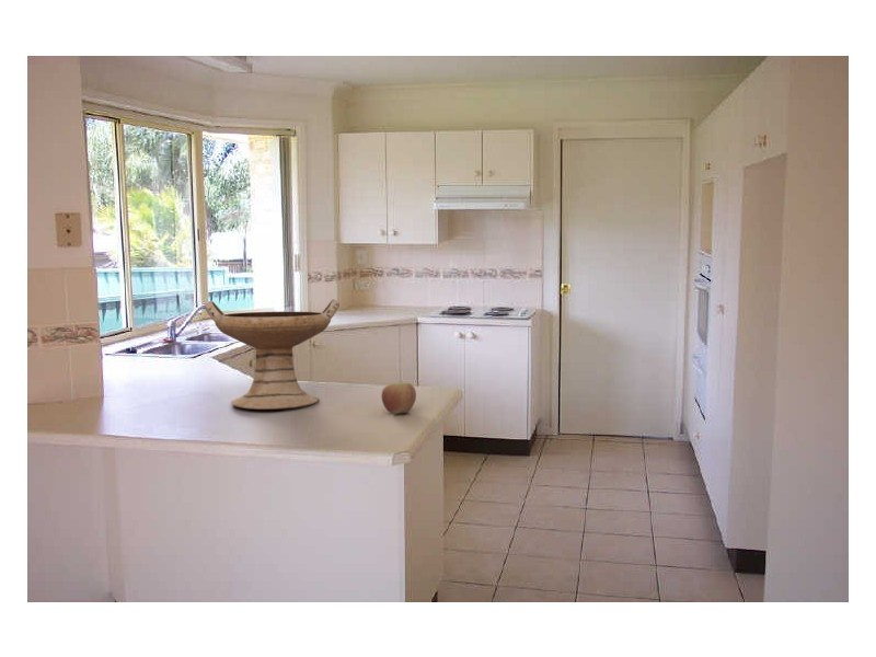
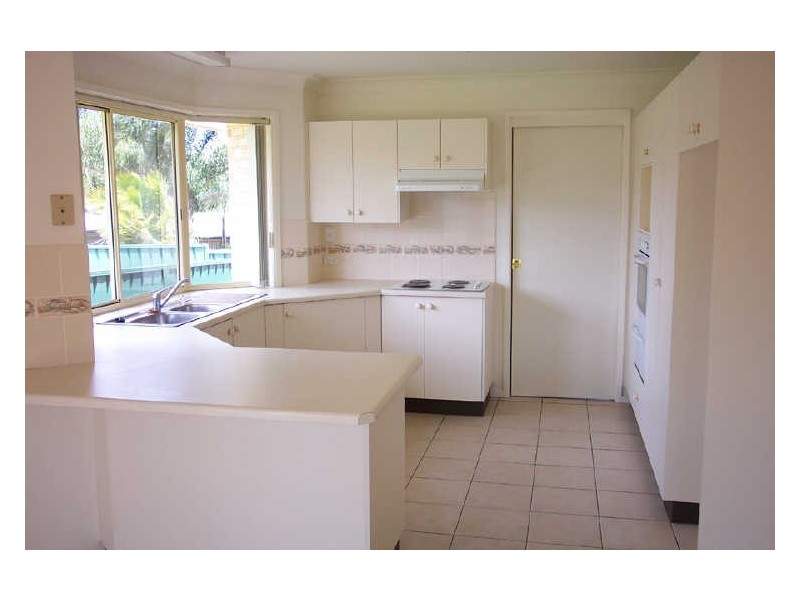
- decorative bowl (274, 351)
- apple (399, 397)
